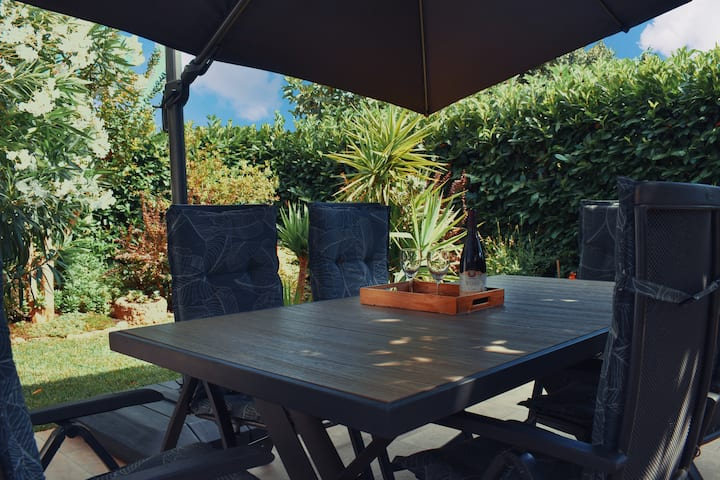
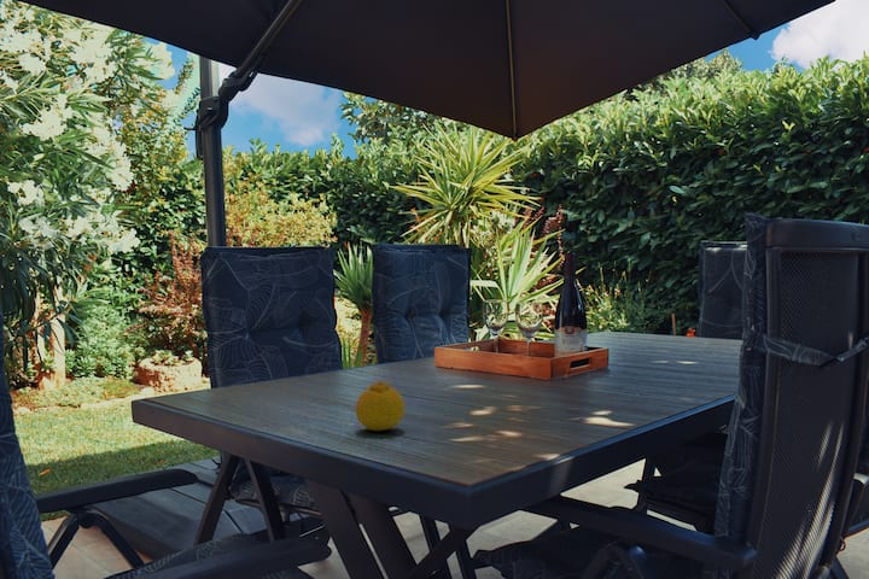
+ fruit (379, 405)
